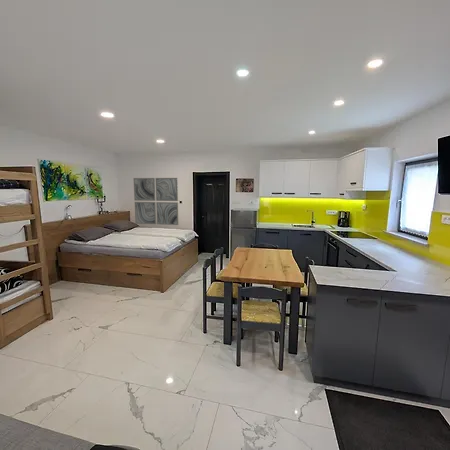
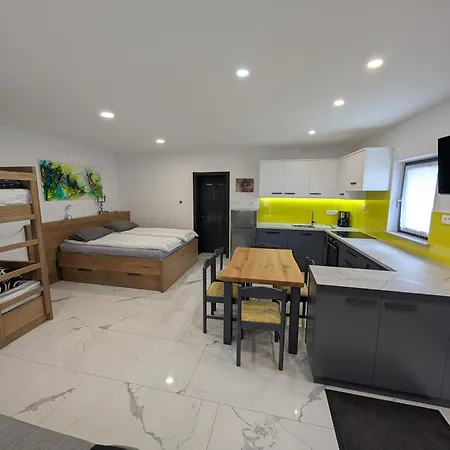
- wall art (155, 200)
